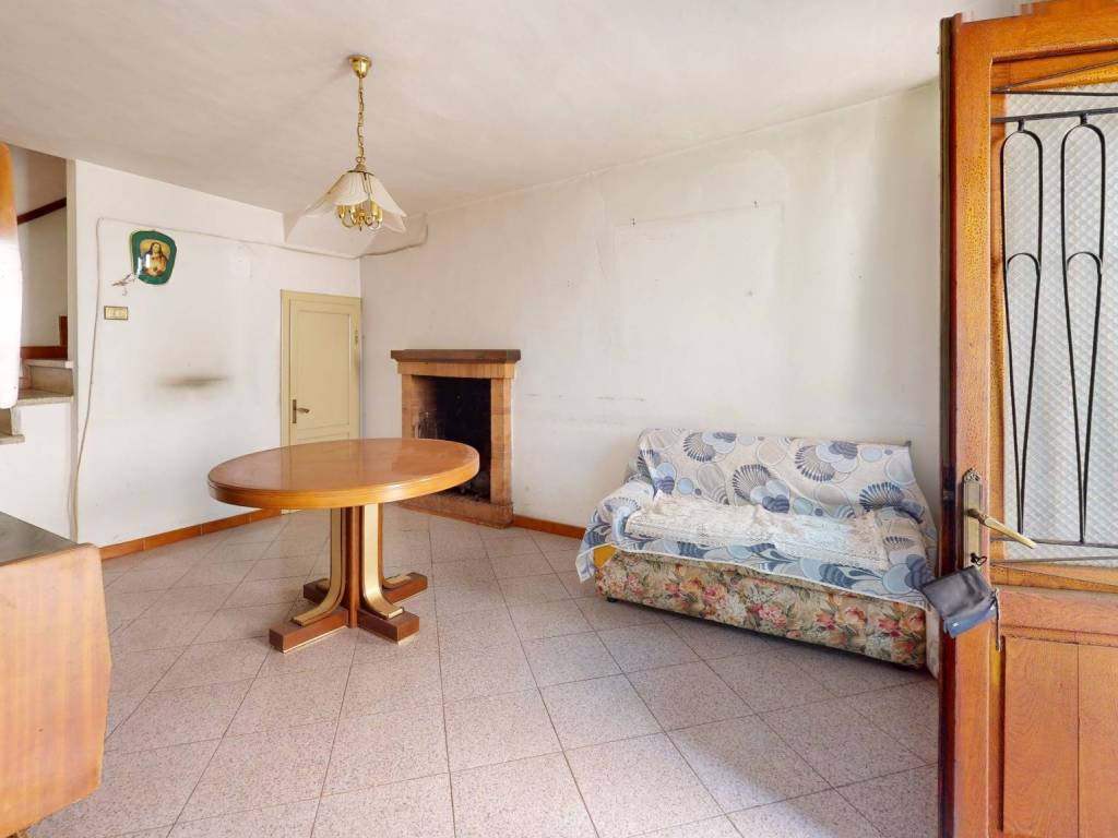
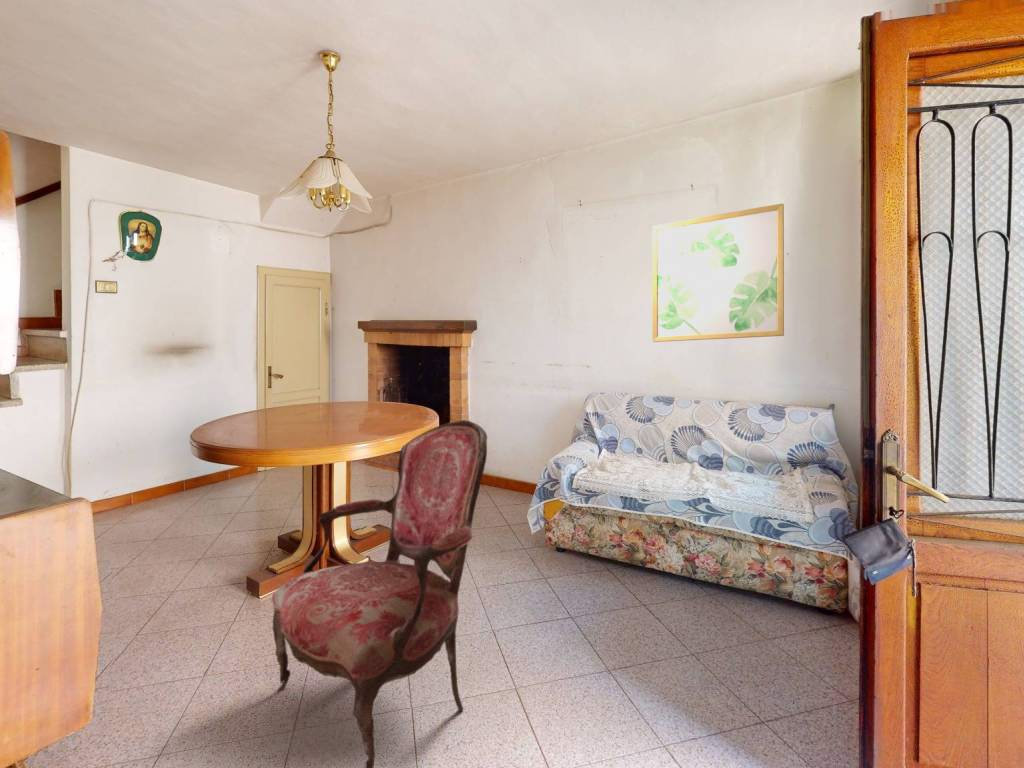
+ wall art (713, 277)
+ armchair (381, 566)
